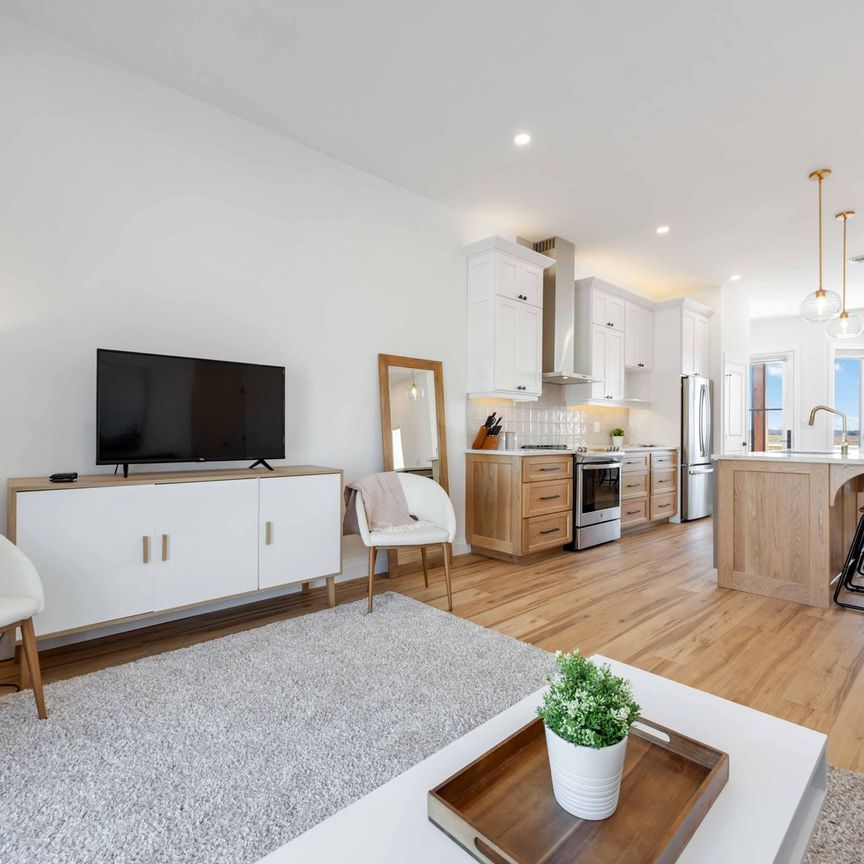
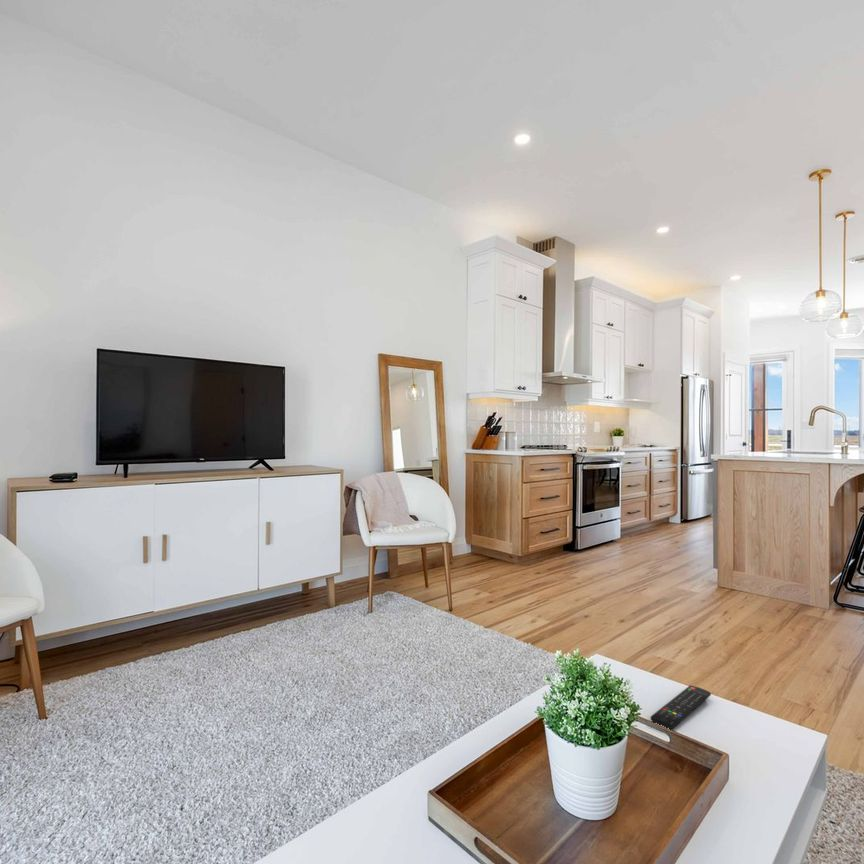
+ remote control (682, 706)
